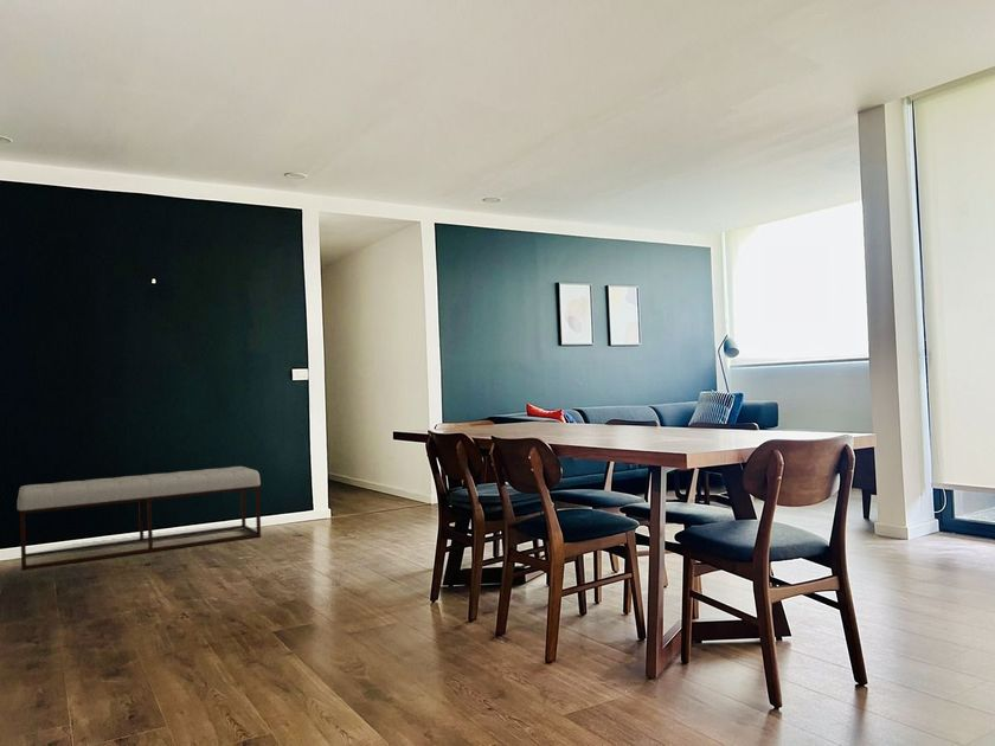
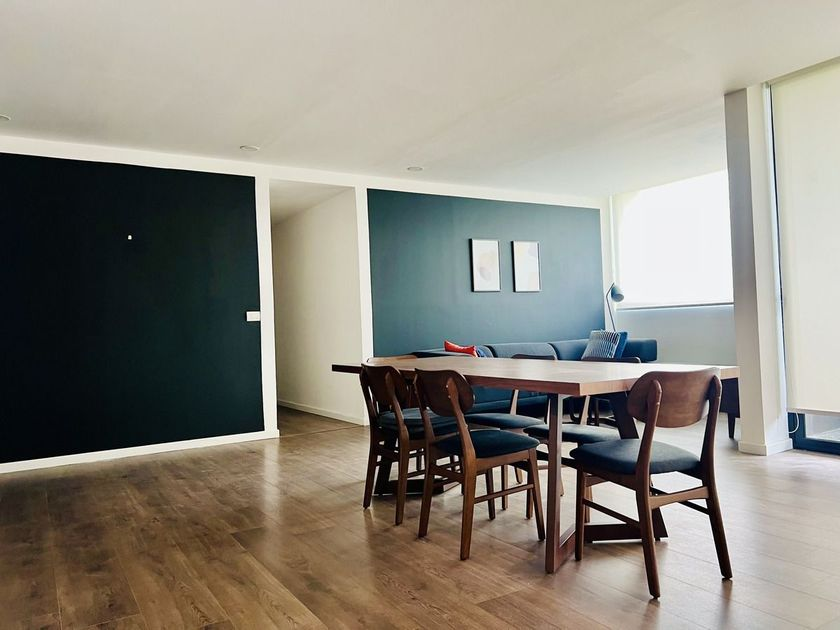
- bench (142, 512)
